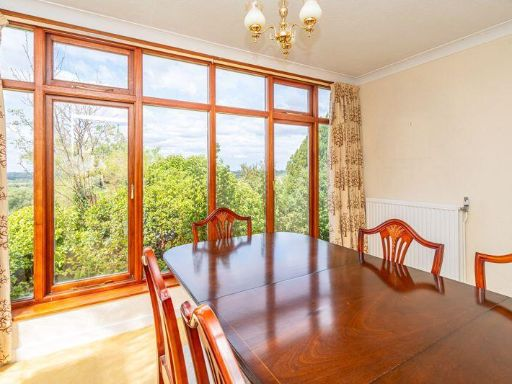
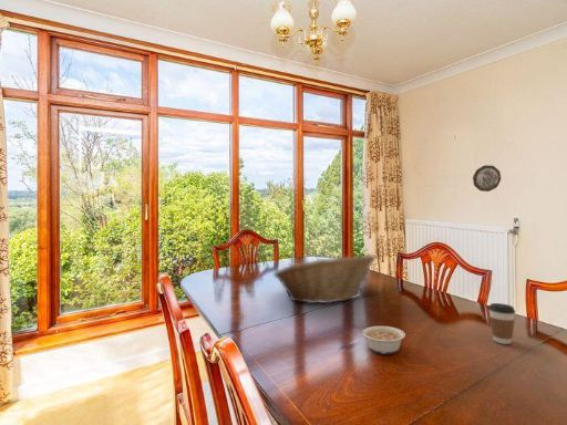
+ fruit basket (326, 273)
+ decorative plate (486, 178)
+ legume (382, 339)
+ coffee cup (502, 323)
